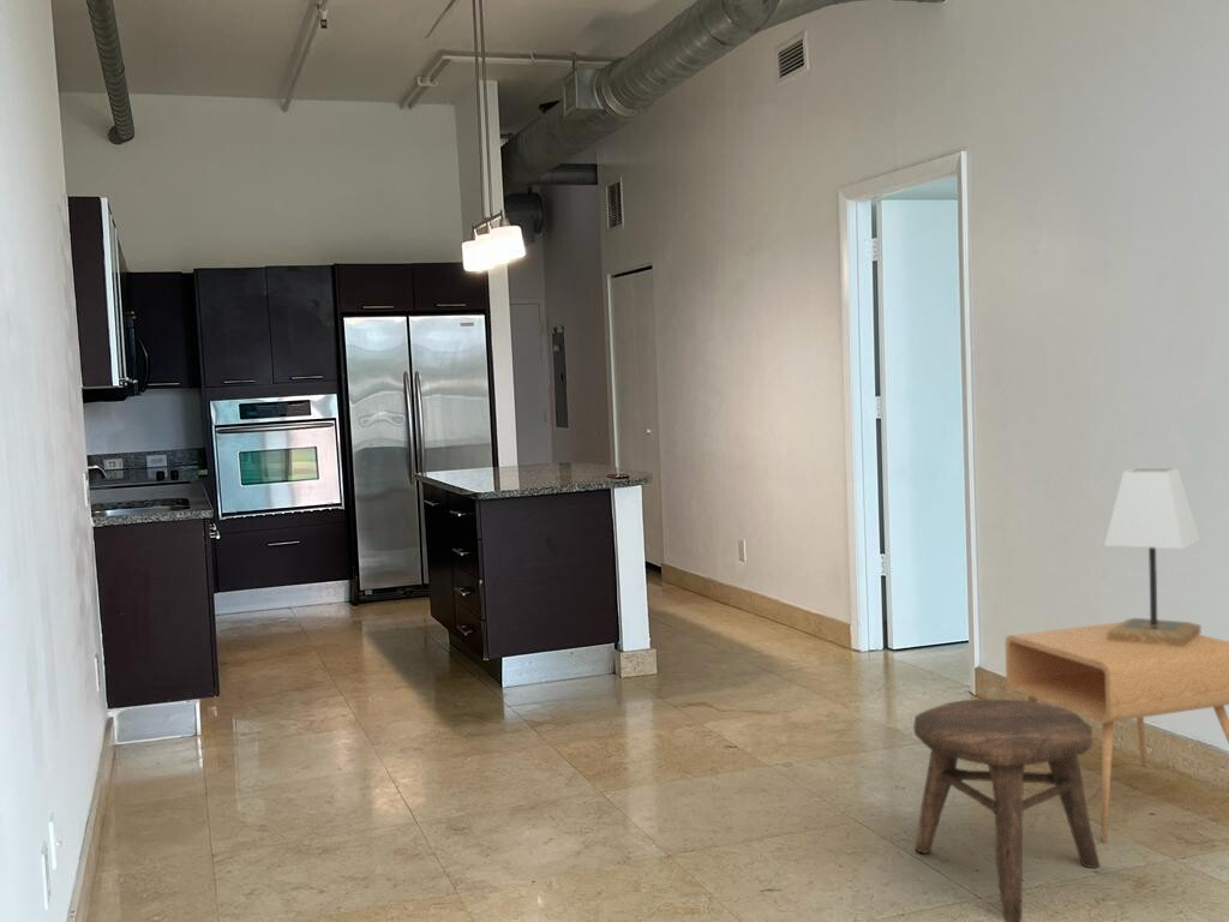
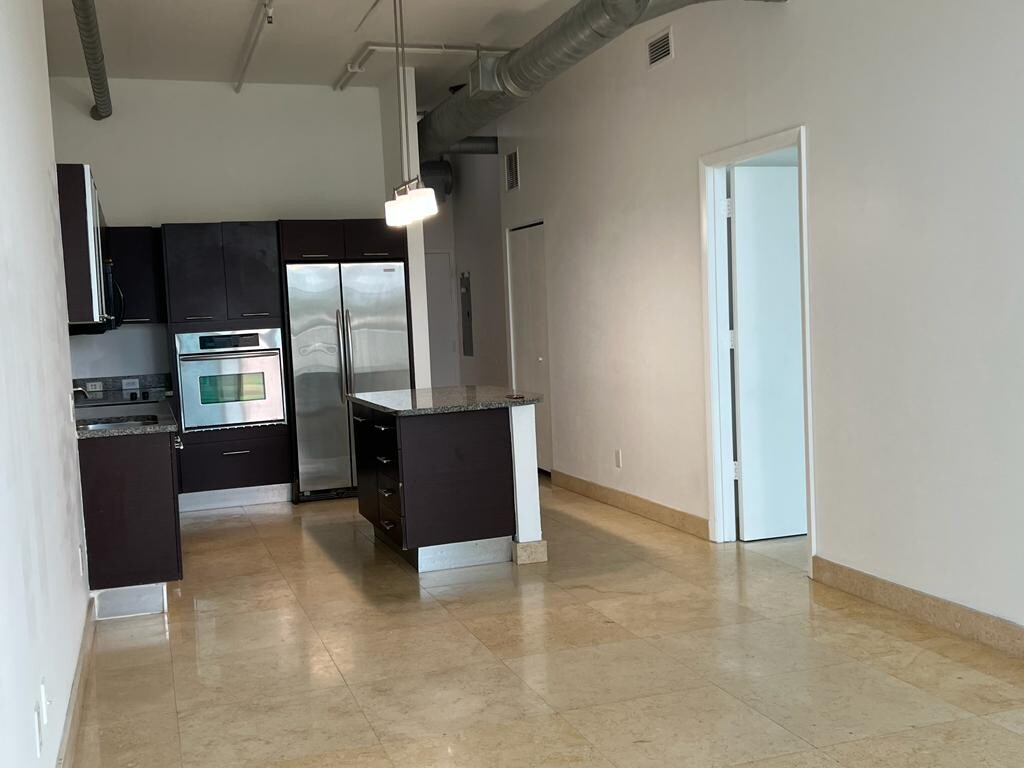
- side table (1123, 719)
- lamp (1152, 552)
- stool (1011, 797)
